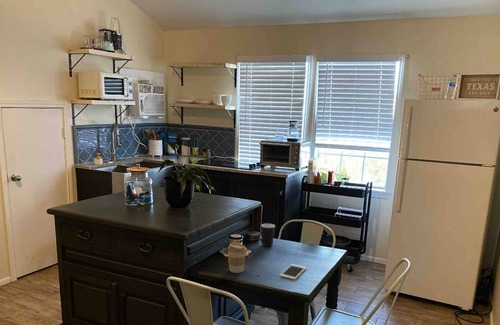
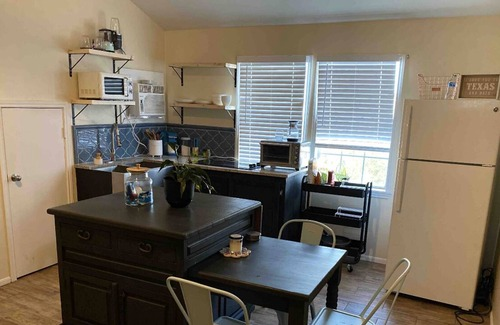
- cell phone (293, 271)
- mug (265, 235)
- coffee cup (236, 257)
